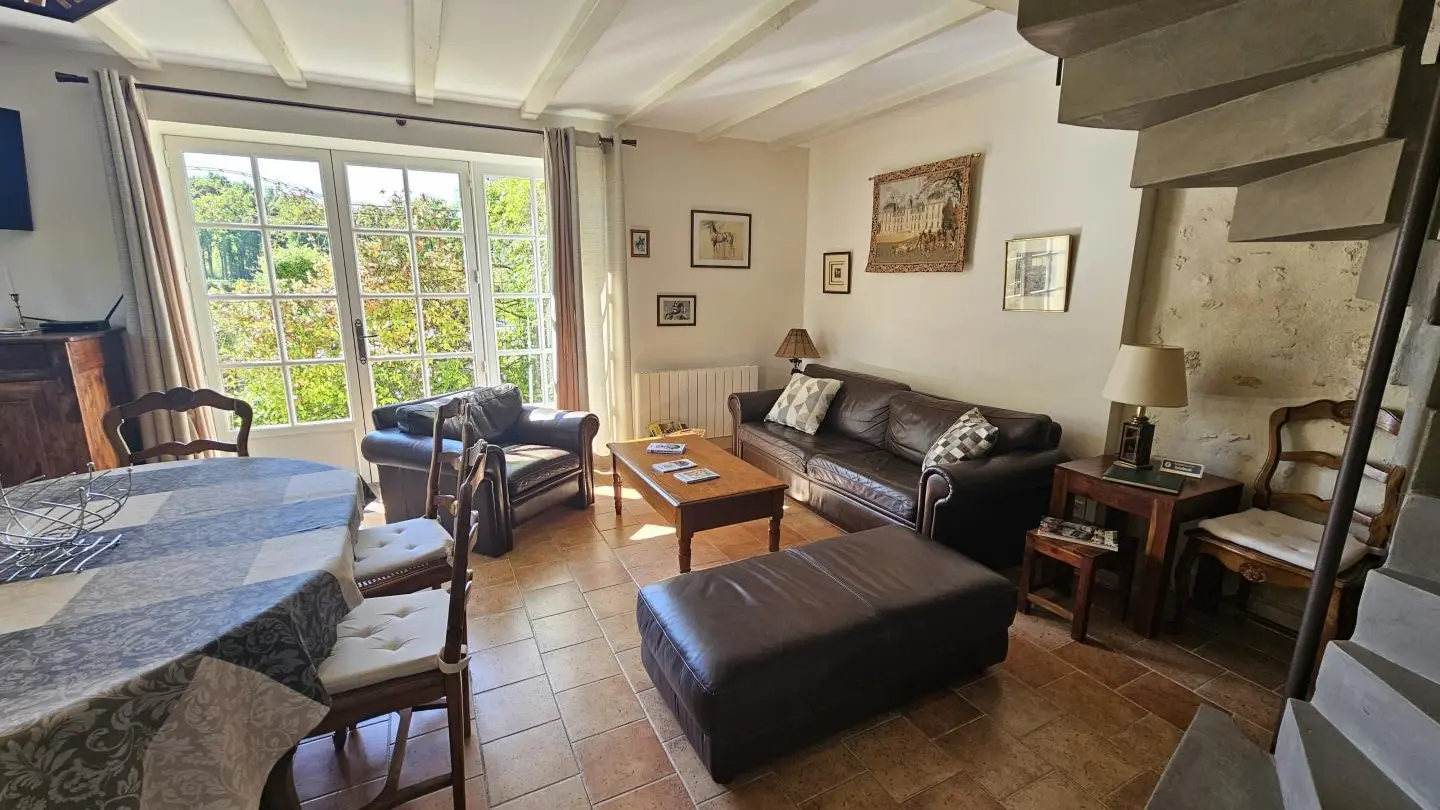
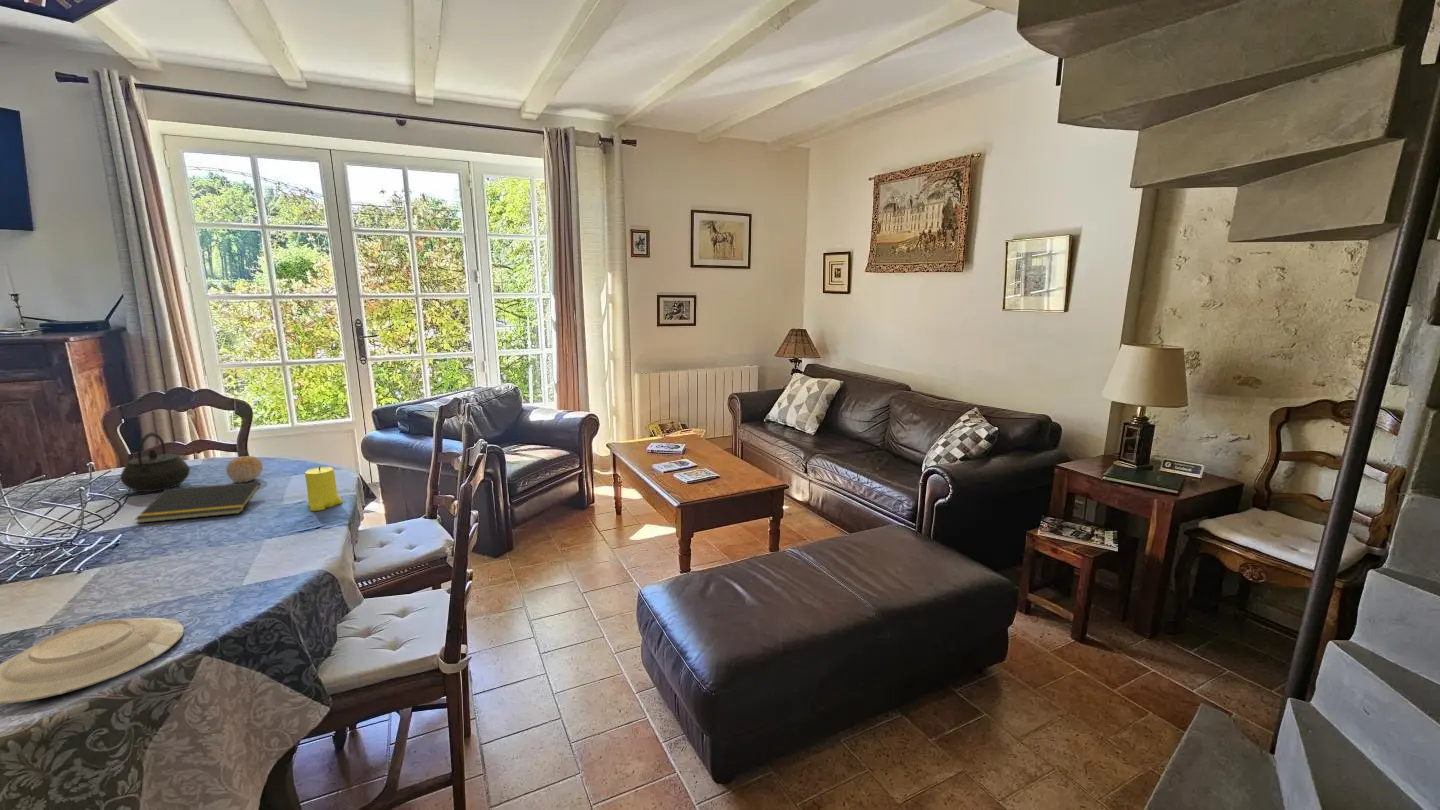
+ fruit (244, 469)
+ plate (86, 647)
+ kettle (155, 459)
+ notepad (202, 501)
+ candle (319, 485)
